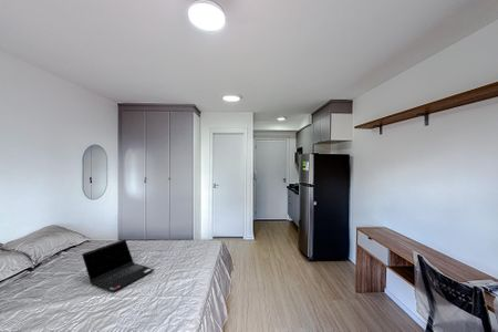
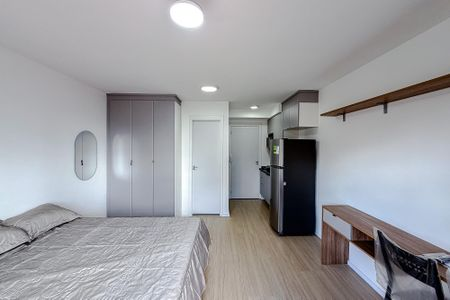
- laptop computer (120, 262)
